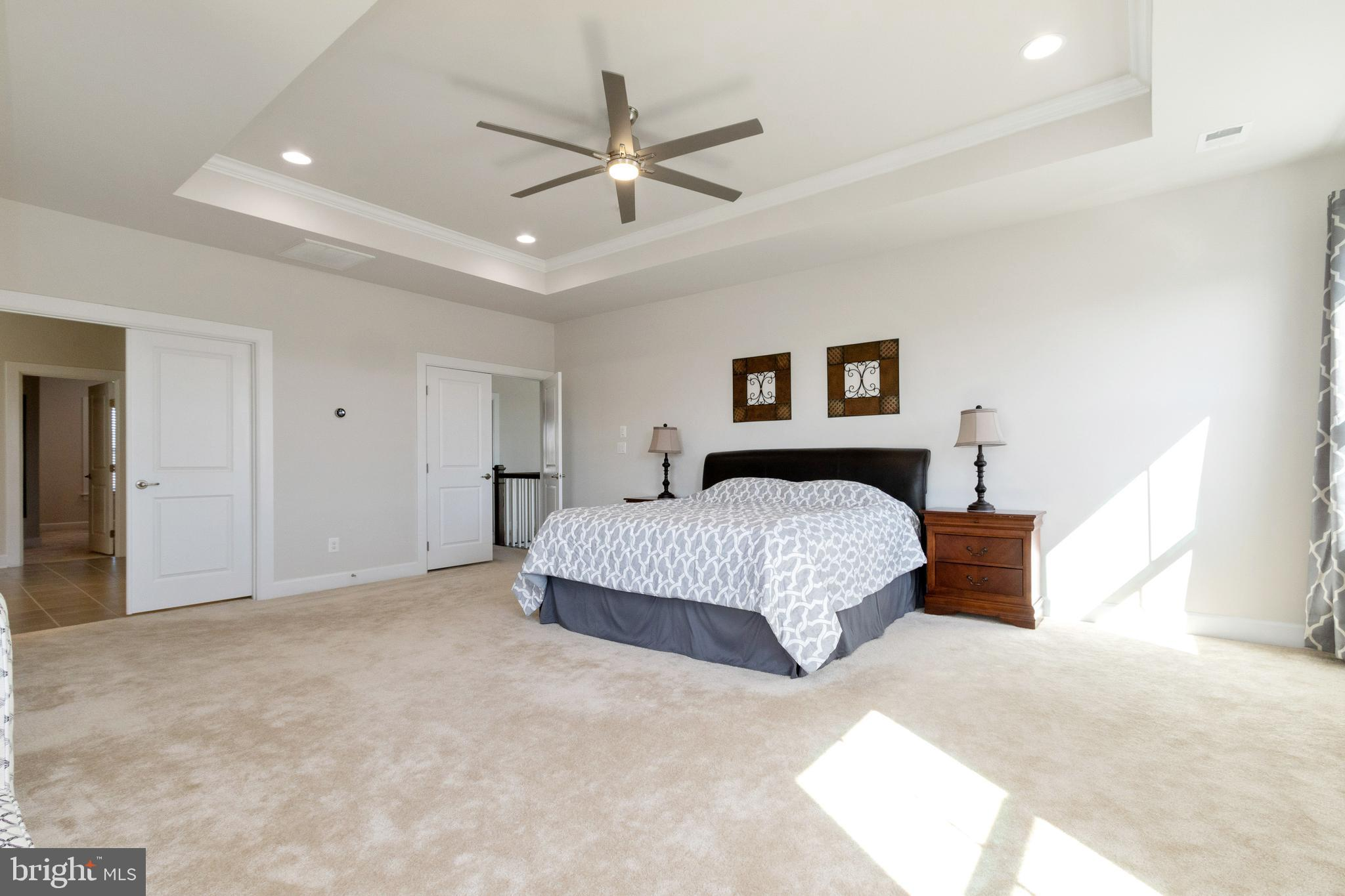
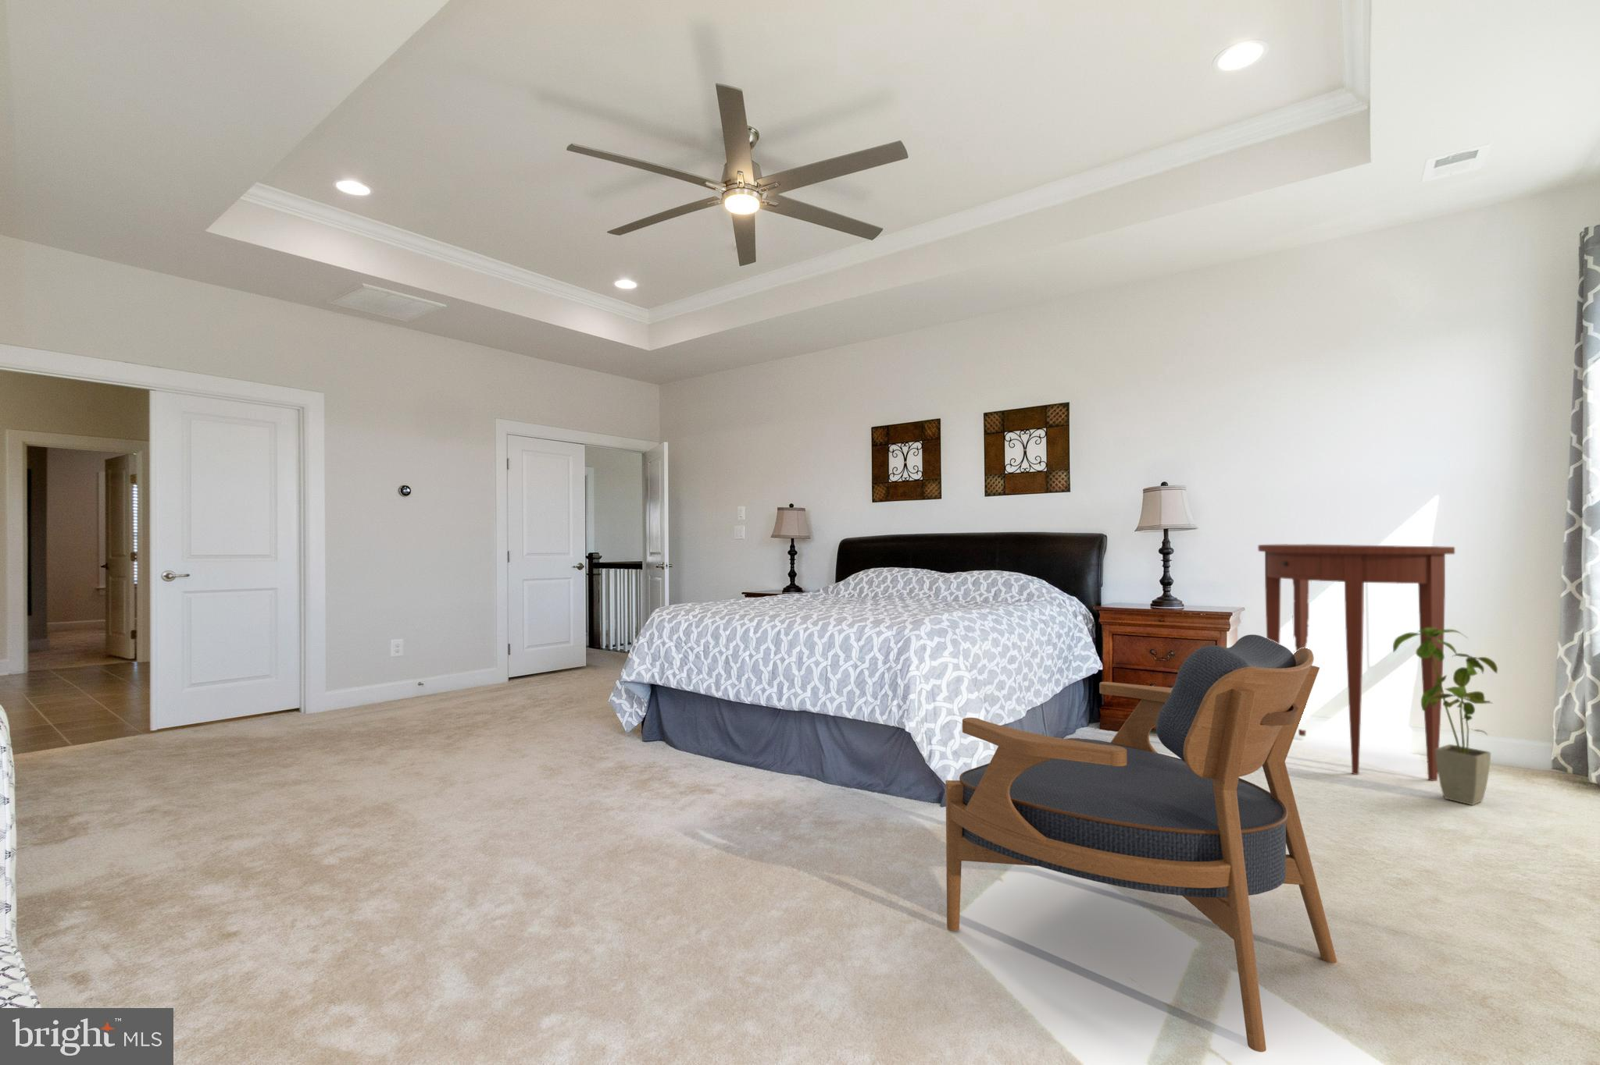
+ house plant (1448, 714)
+ console table (1349, 650)
+ armchair (1138, 784)
